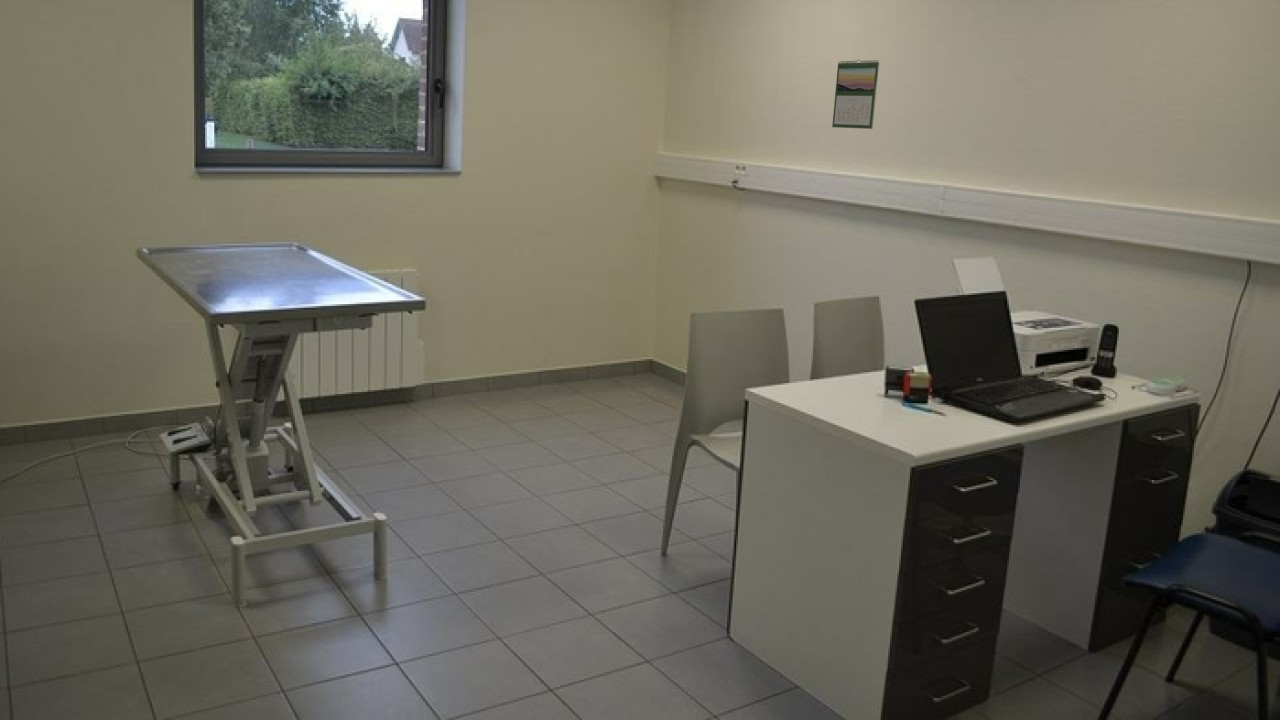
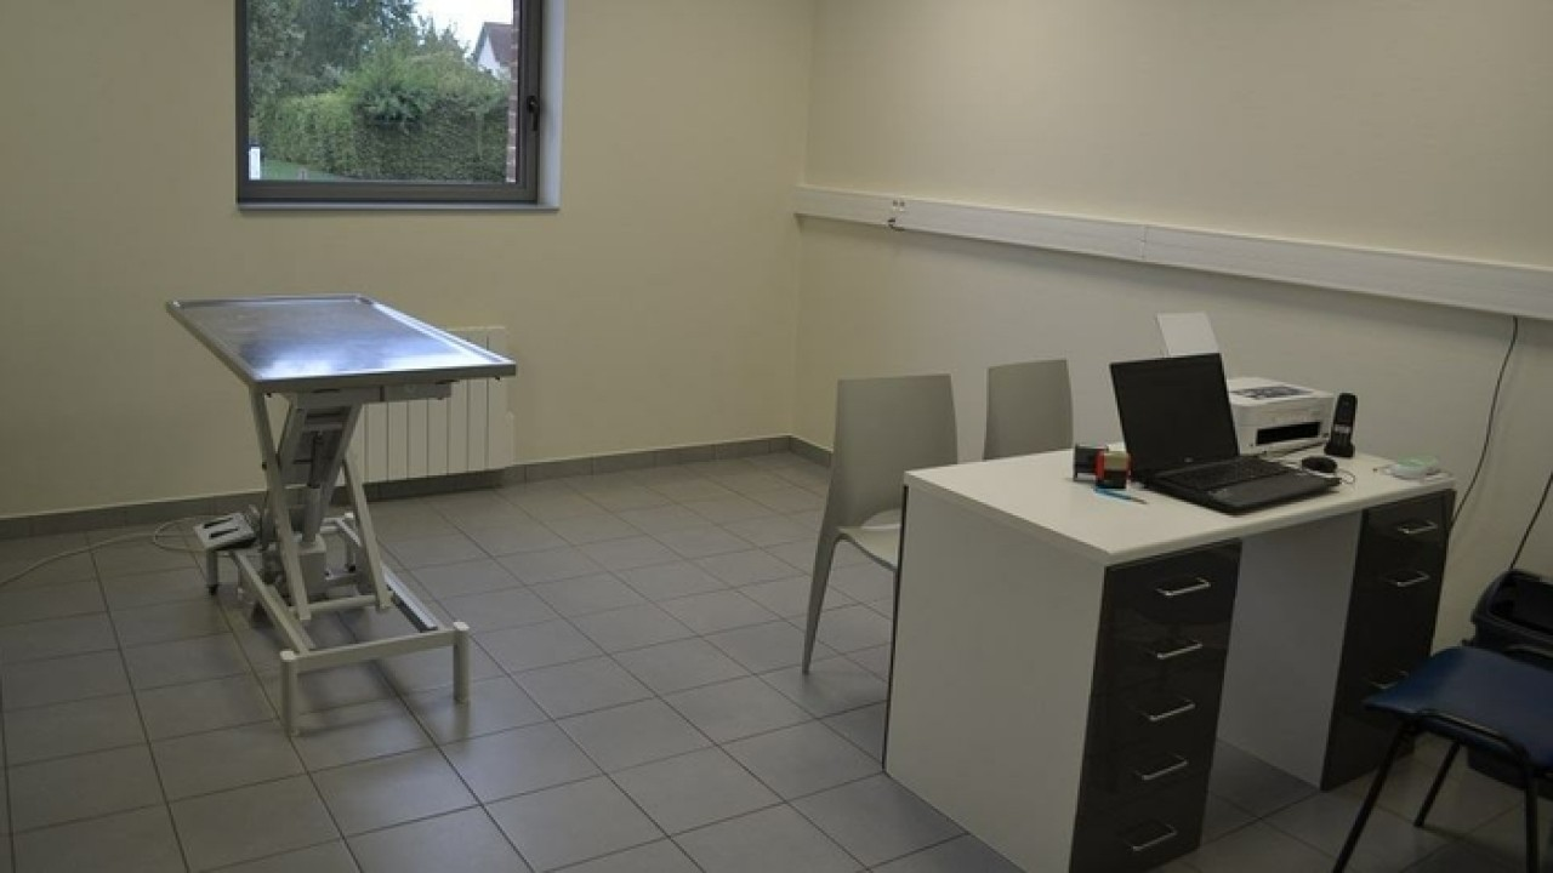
- calendar (855, 93)
